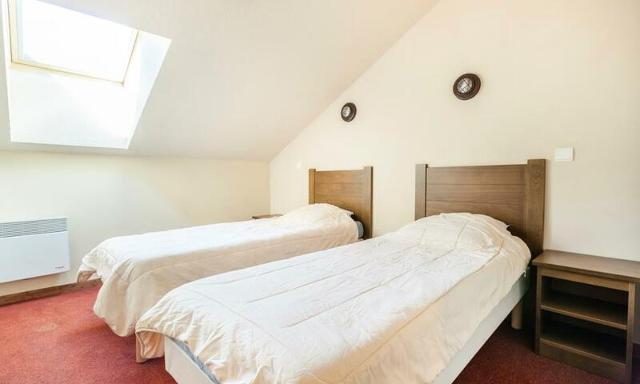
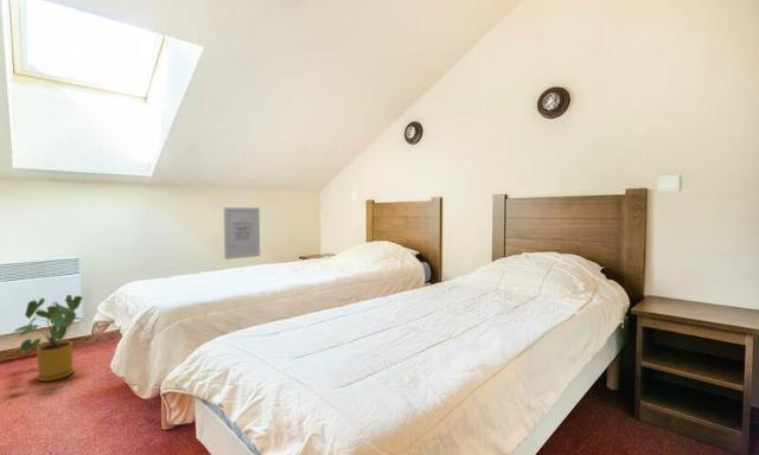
+ house plant (51, 338)
+ wall art (242, 232)
